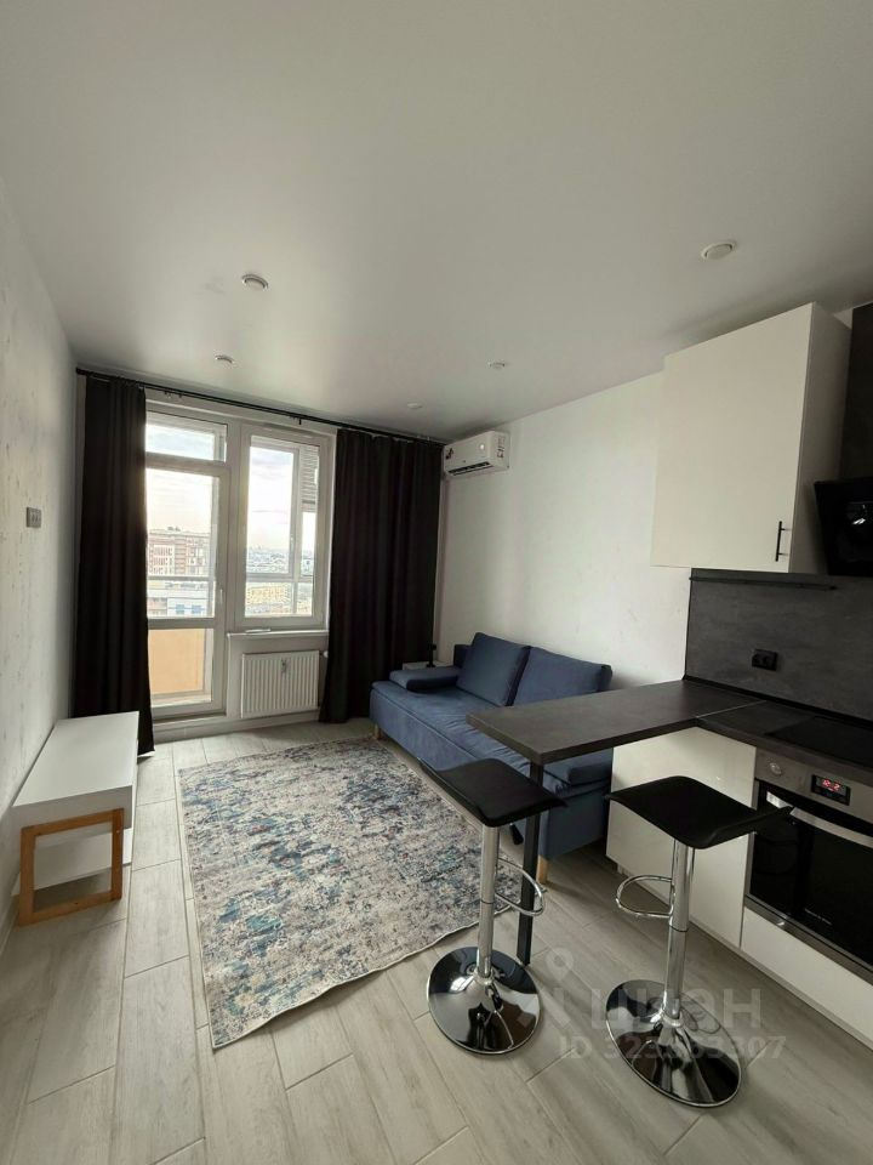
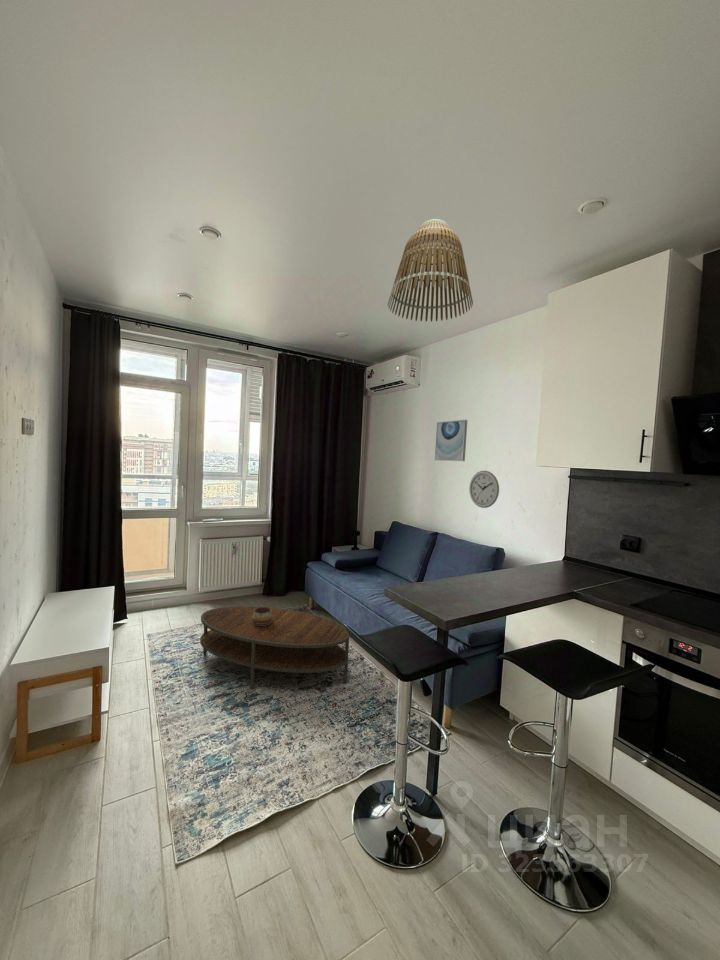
+ lamp shade (430, 266)
+ coffee table (272, 645)
+ decorative bowl (262, 616)
+ wall art (450, 441)
+ wall clock (483, 489)
